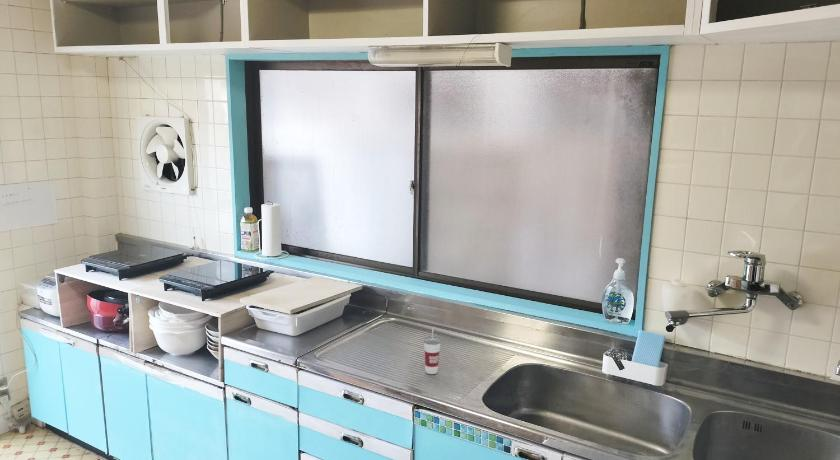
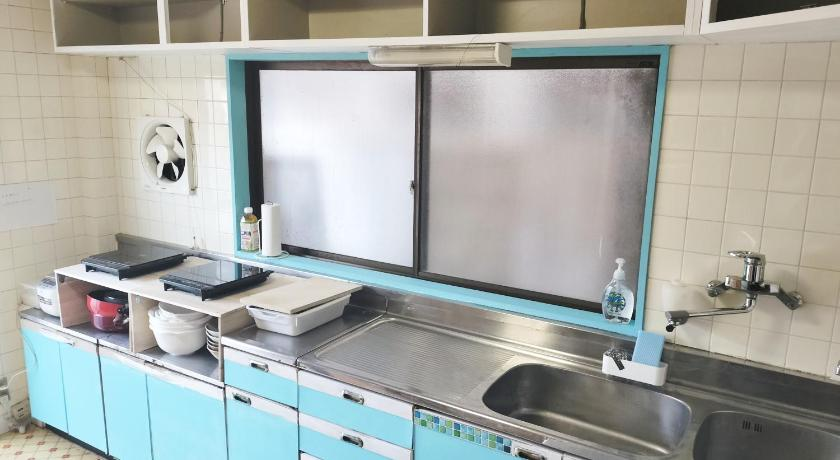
- cup (432, 350)
